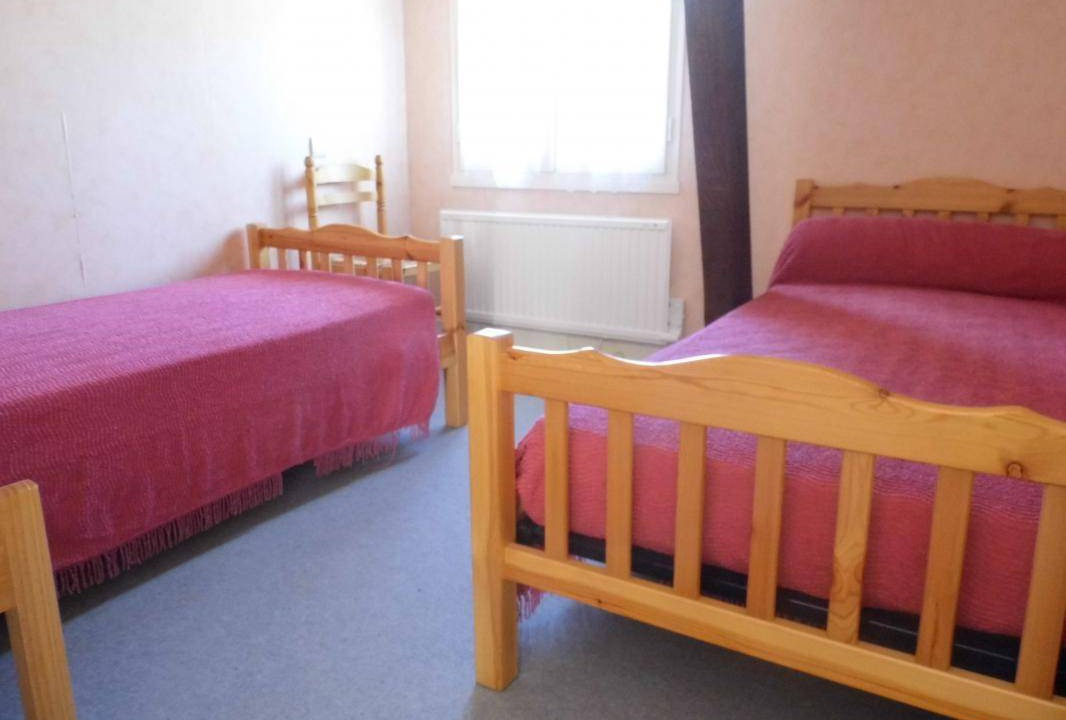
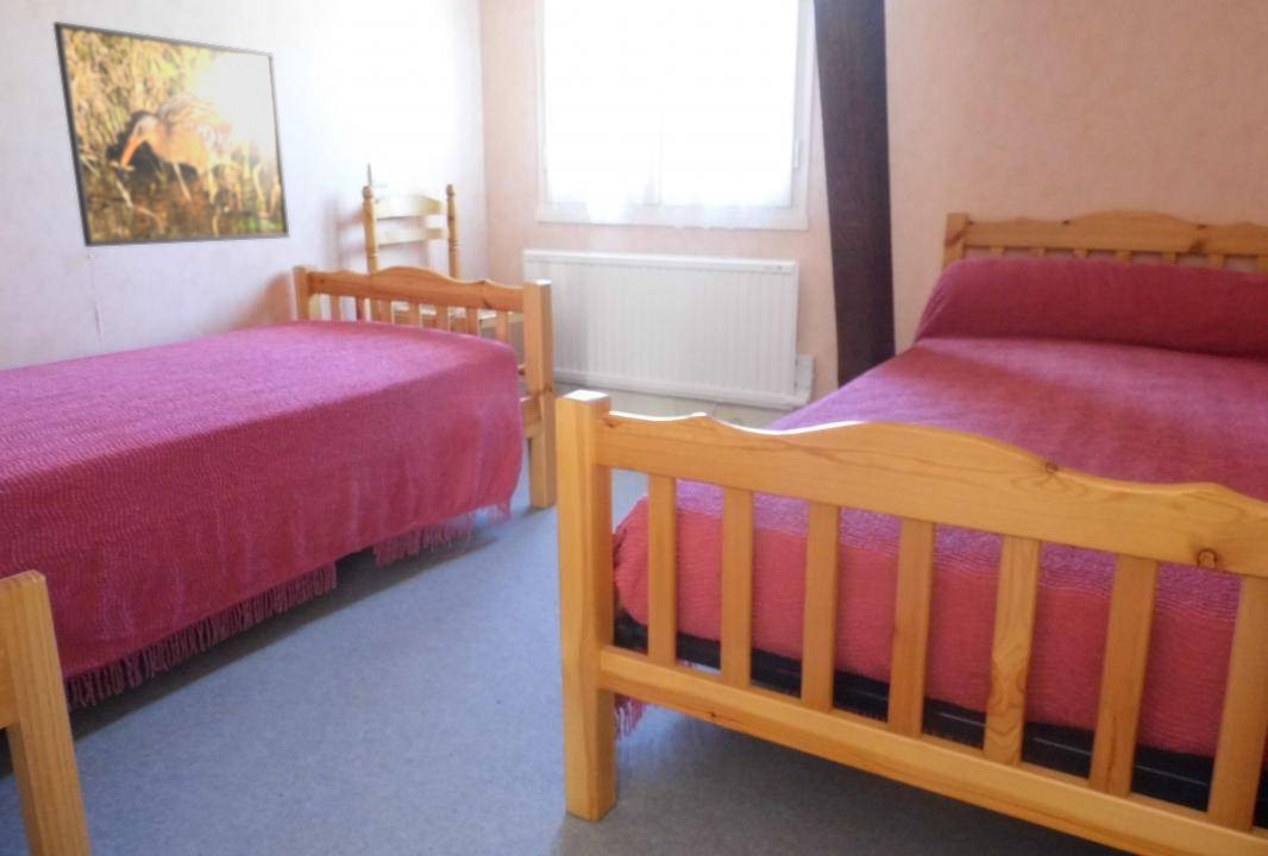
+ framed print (186, 143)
